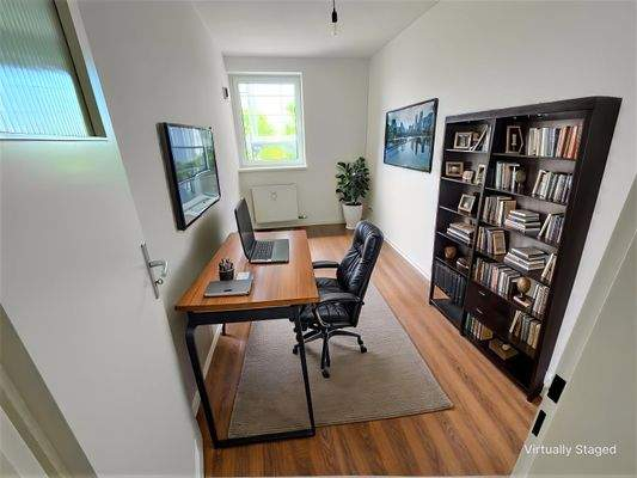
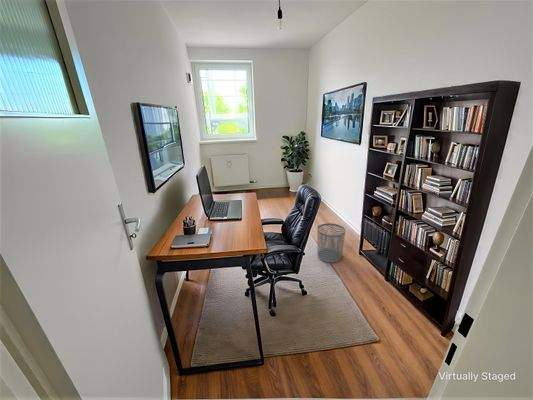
+ waste bin (330, 242)
